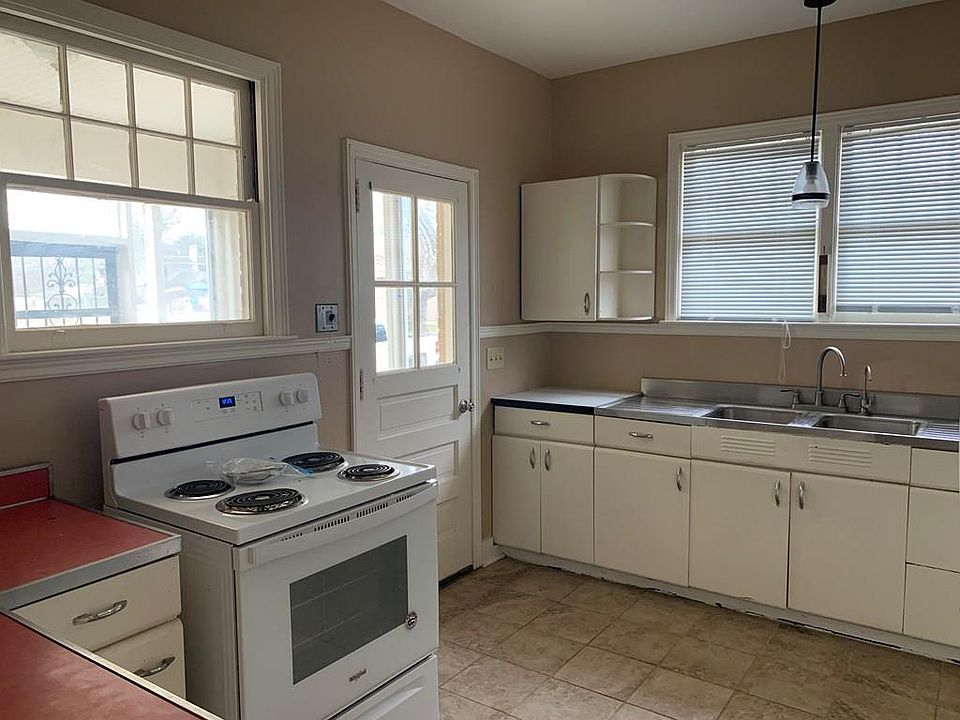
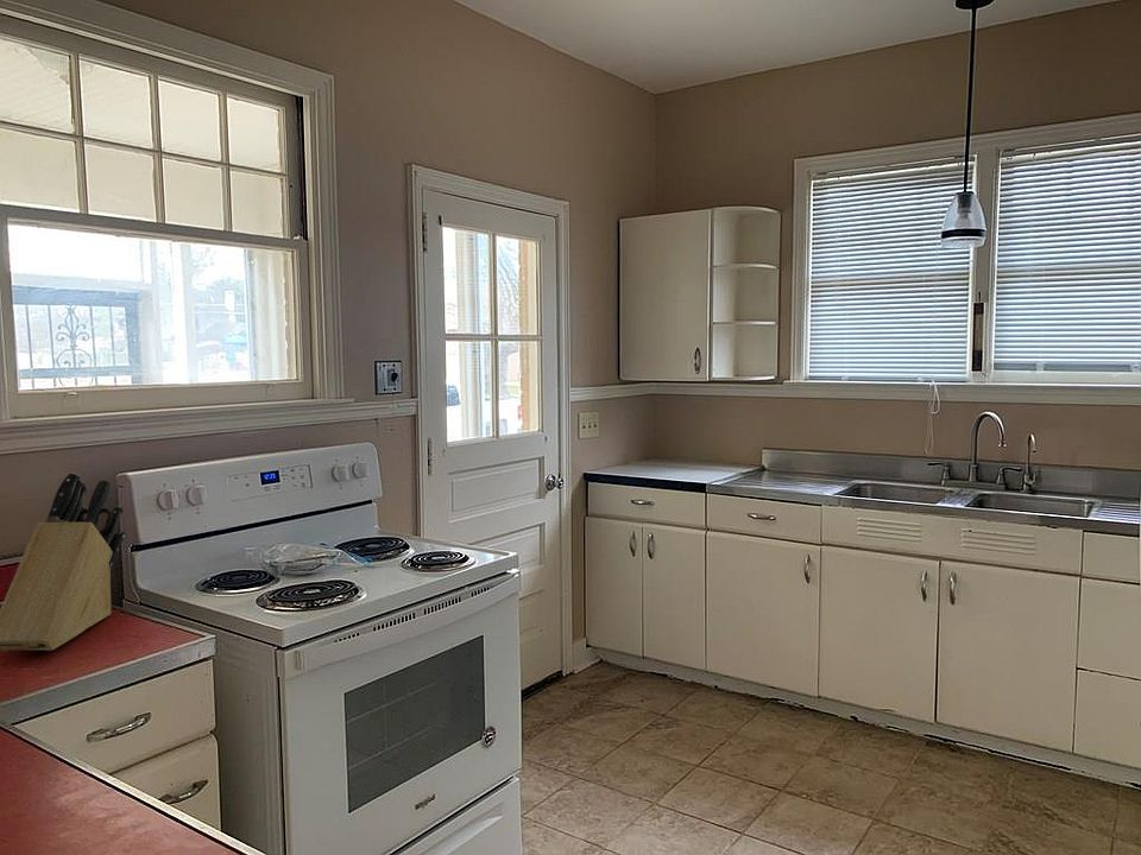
+ knife block (62, 553)
